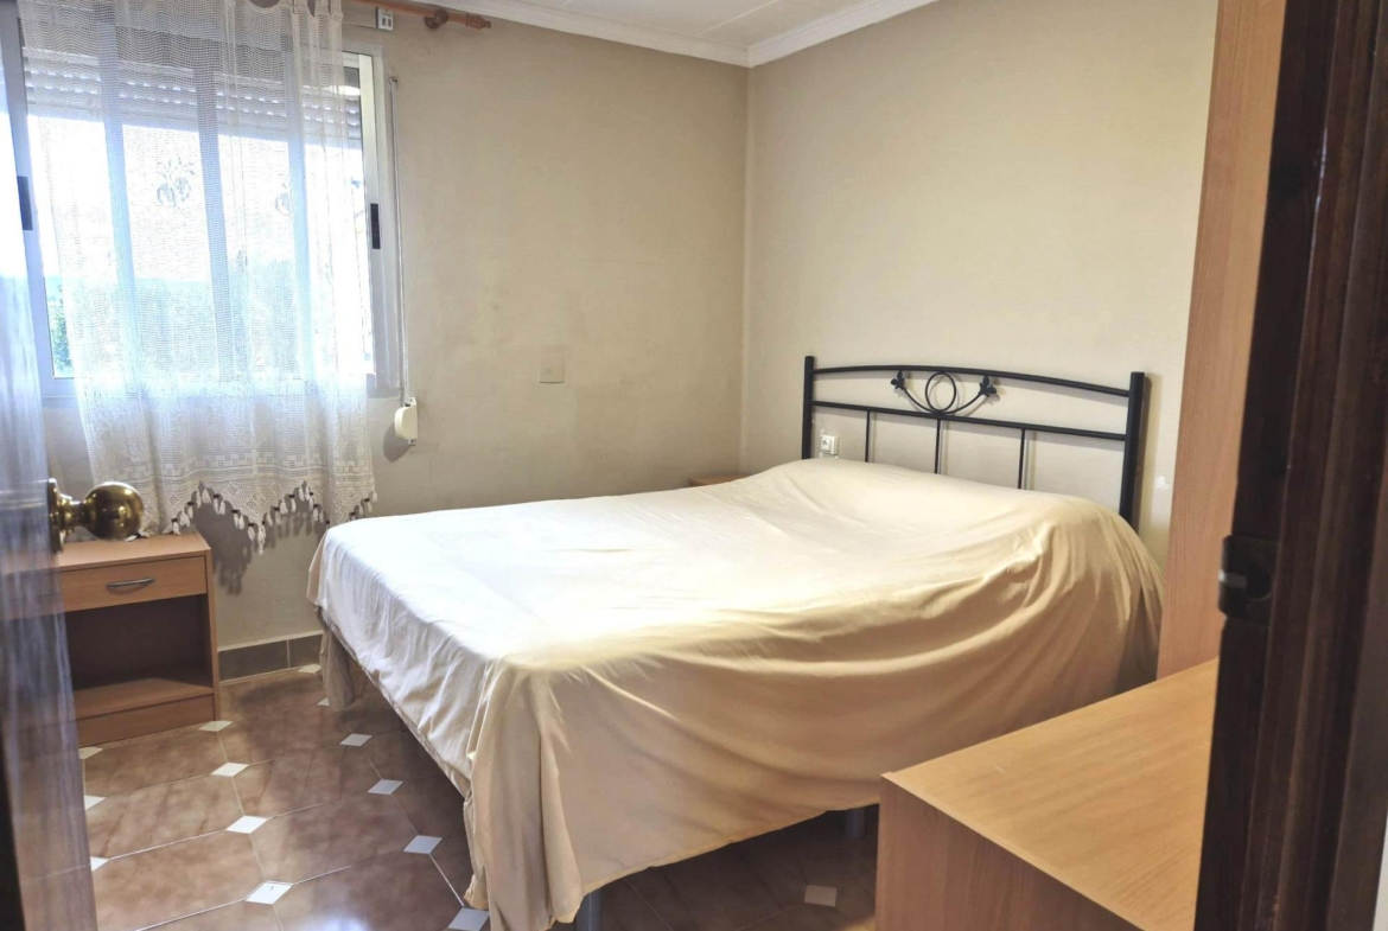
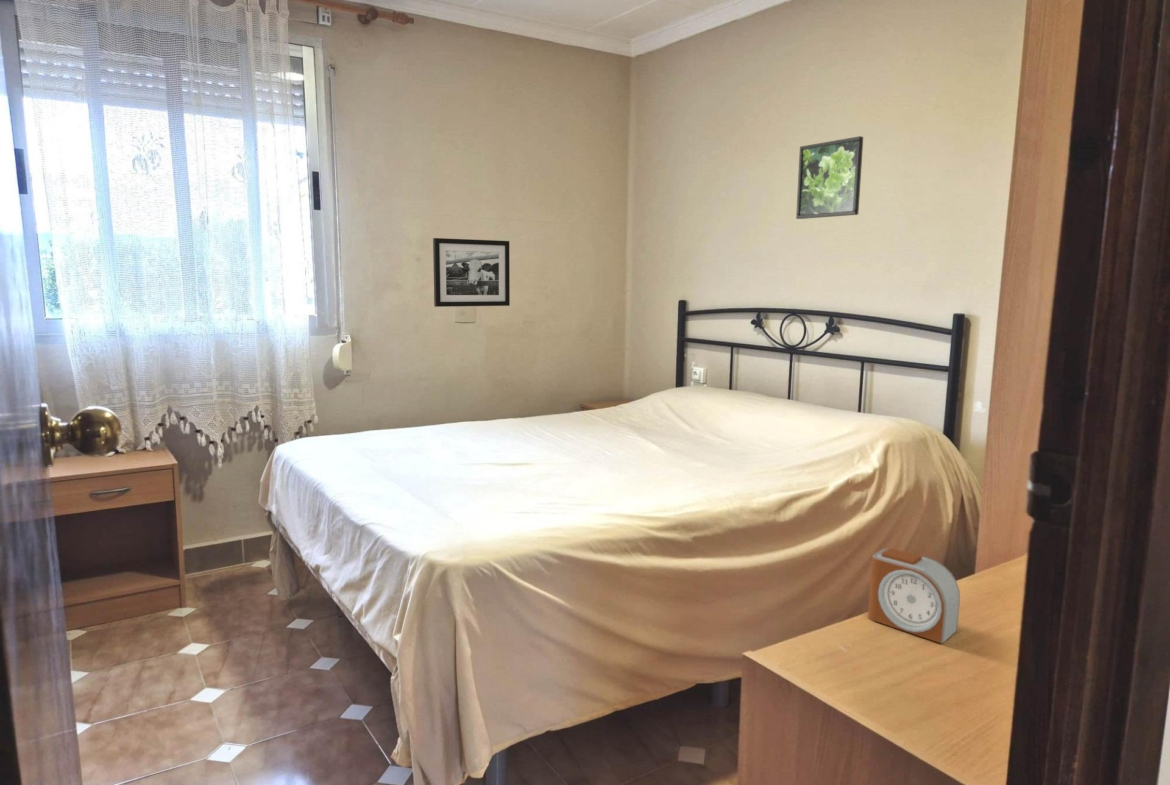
+ picture frame (472, 273)
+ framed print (828, 179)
+ alarm clock (912, 591)
